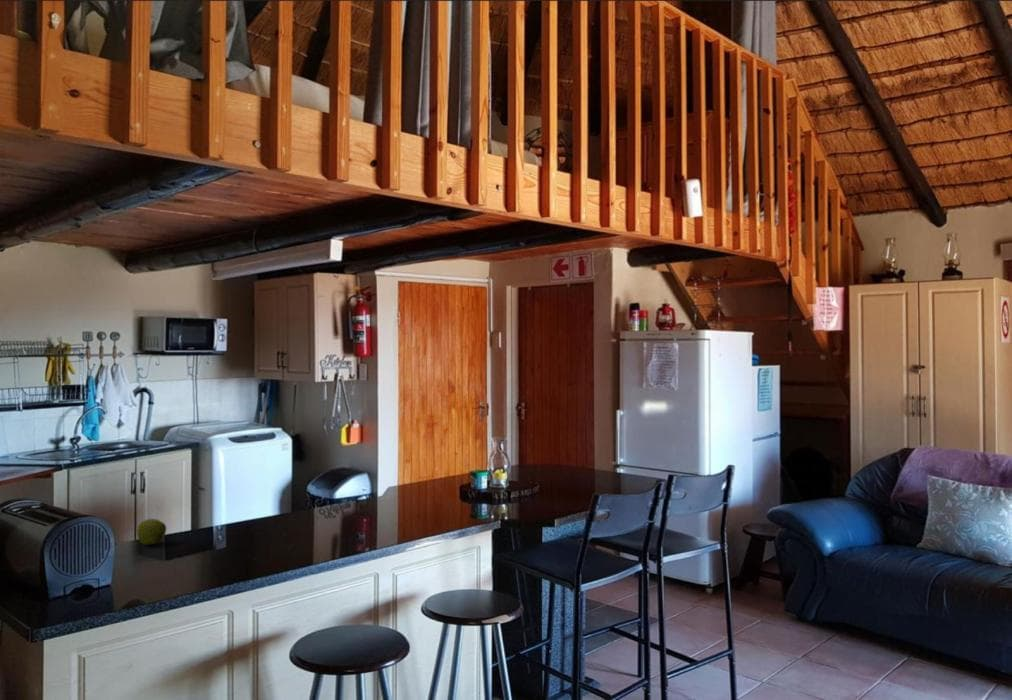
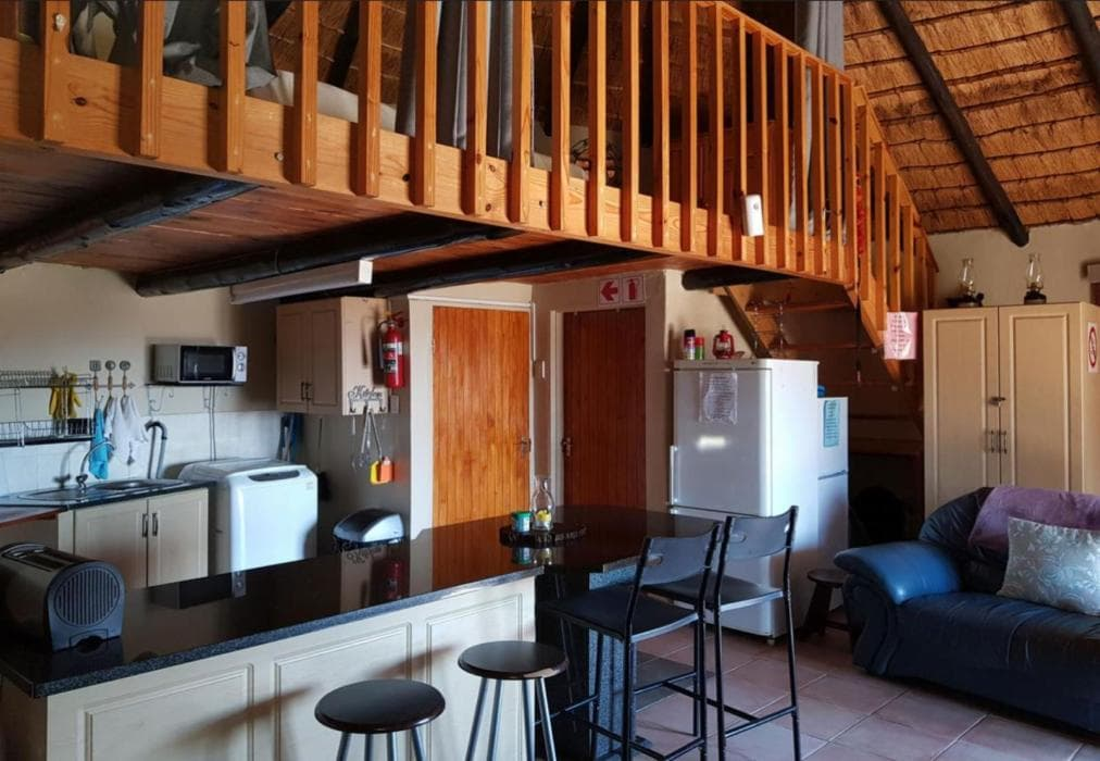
- apple (150, 531)
